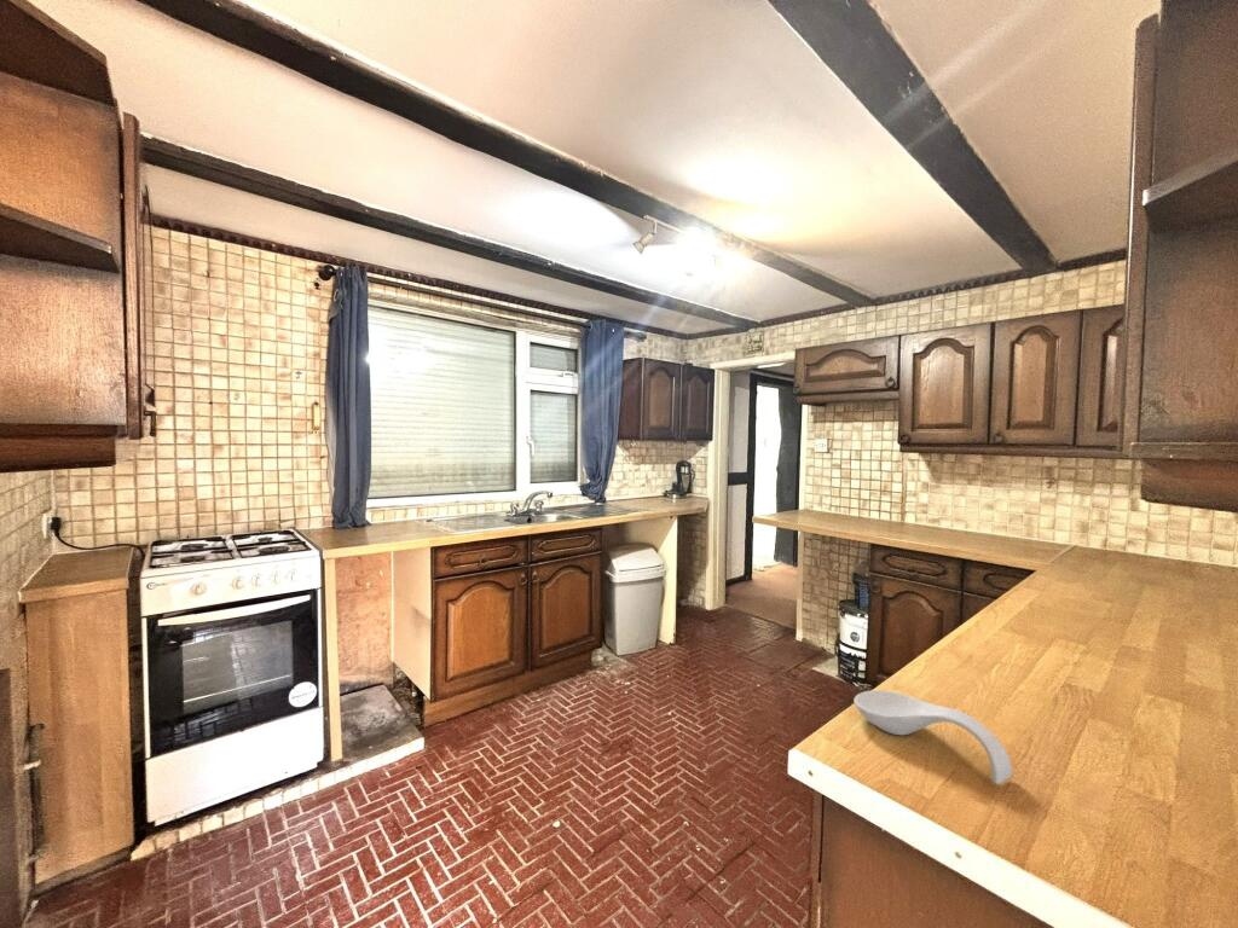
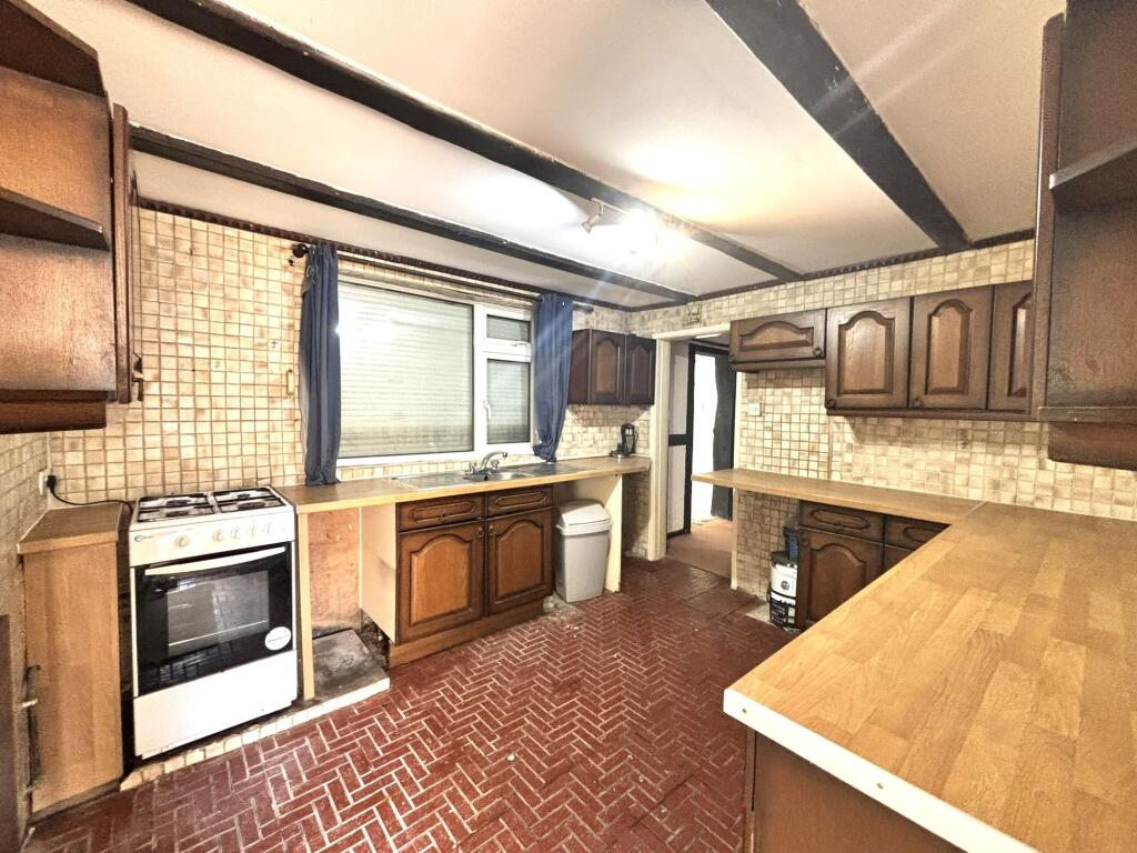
- spoon rest (925, 720)
